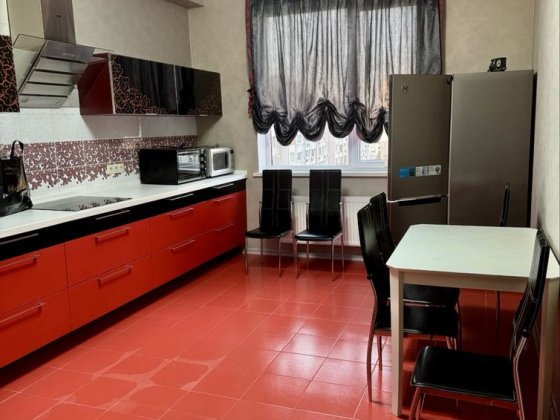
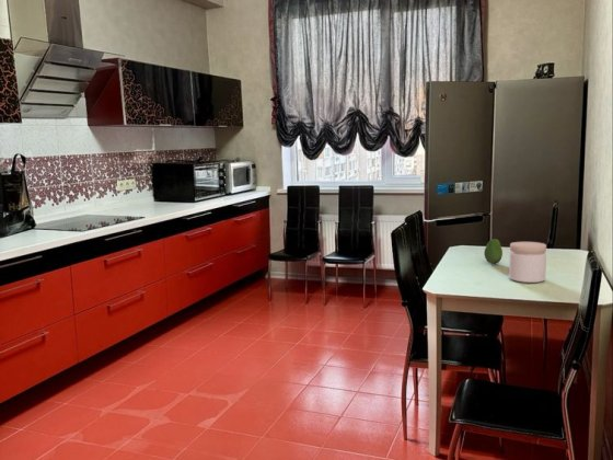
+ jar (527, 262)
+ fruit (493, 251)
